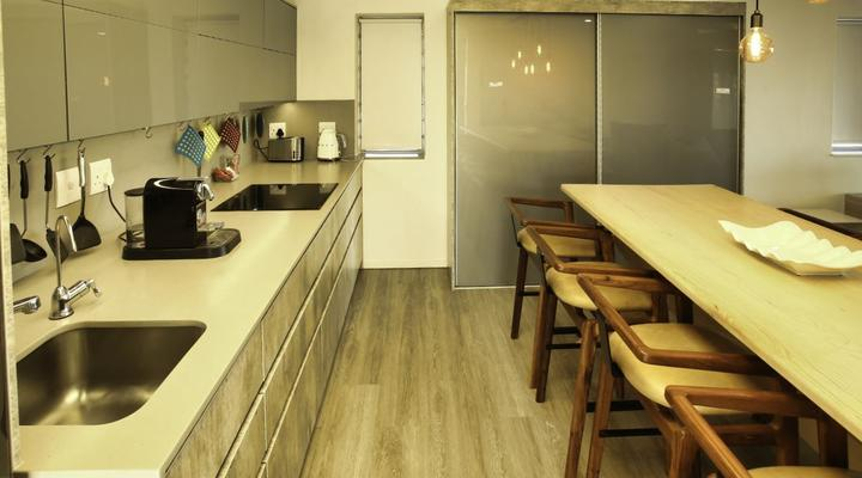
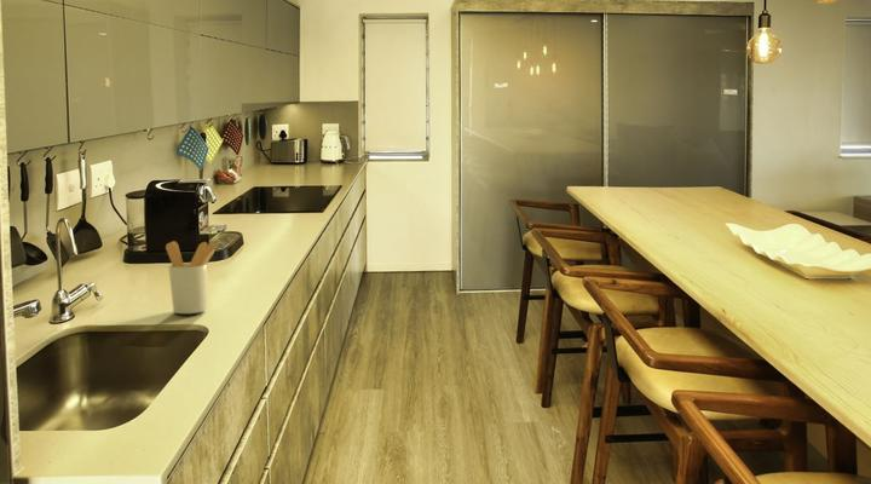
+ utensil holder (195, 275)
